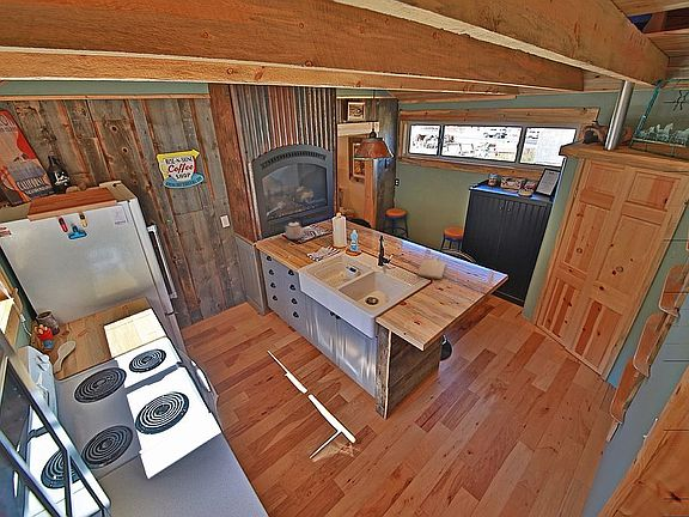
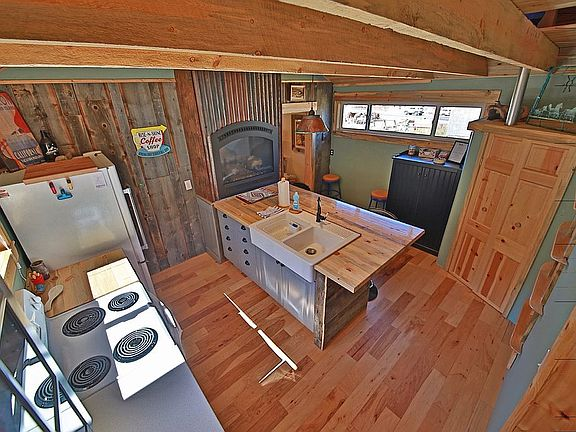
- kettle (293, 226)
- chopping board (432, 266)
